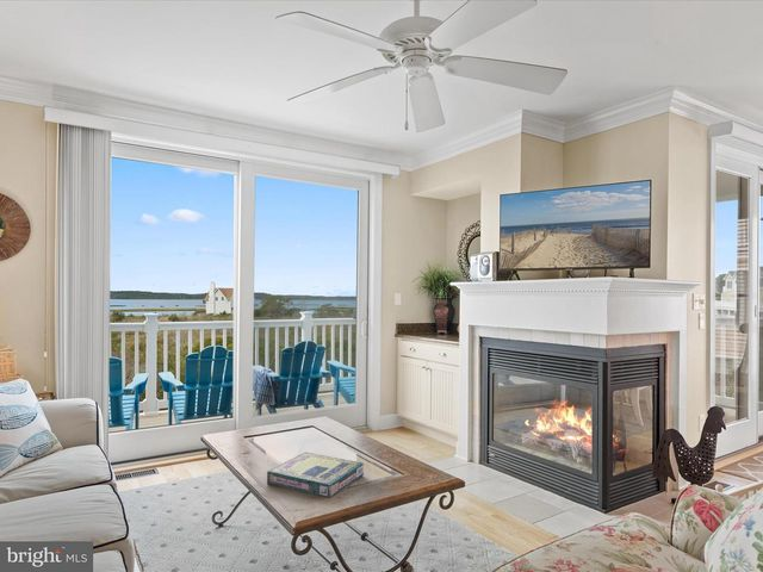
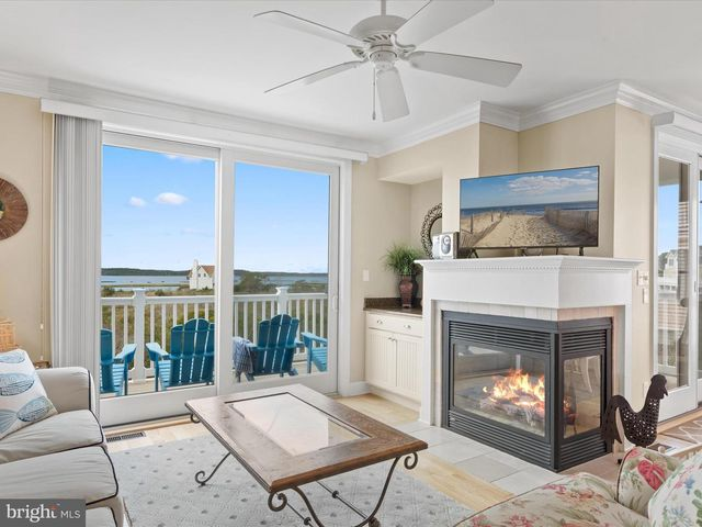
- video game box (316, 473)
